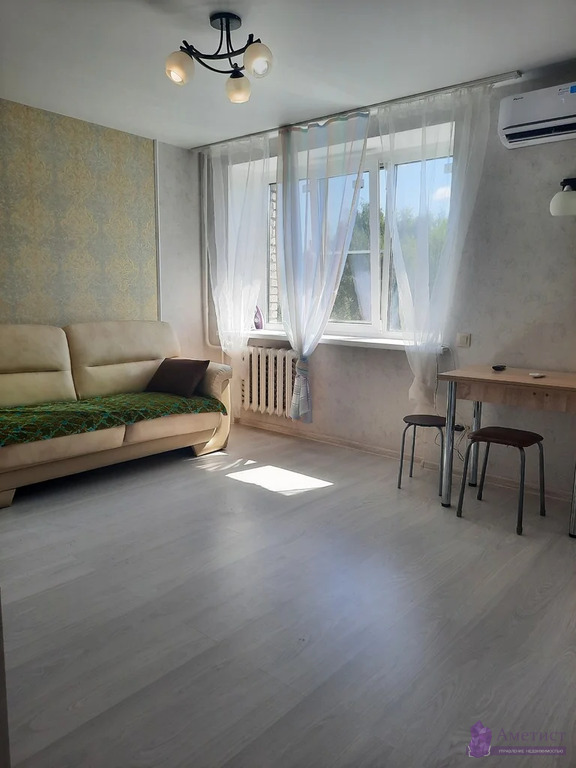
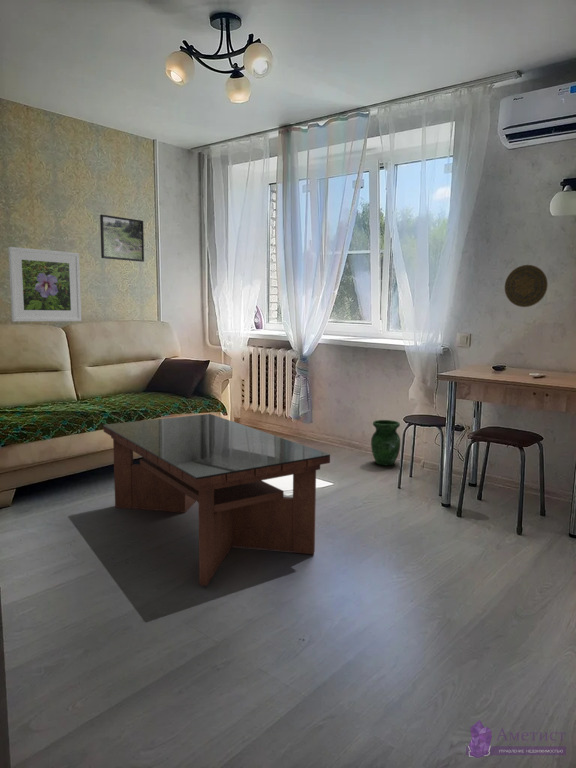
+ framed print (122, 238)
+ decorative plate (525, 285)
+ coffee table (205, 483)
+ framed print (46, 286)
+ vase (385, 442)
